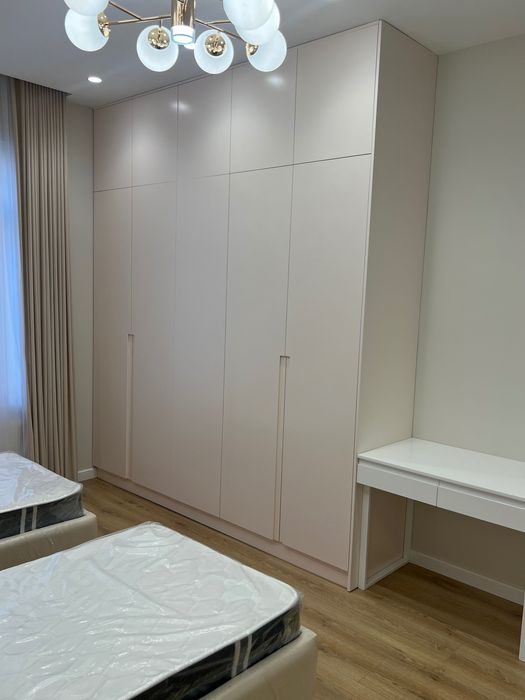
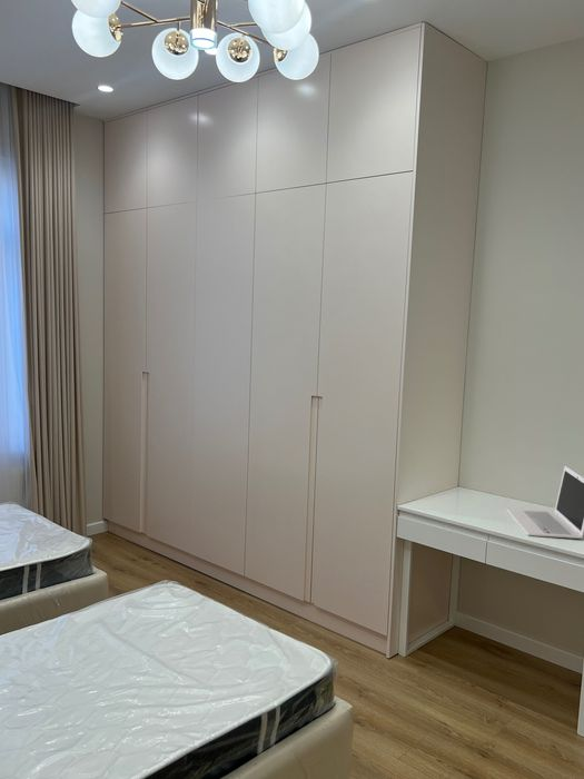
+ laptop (556, 501)
